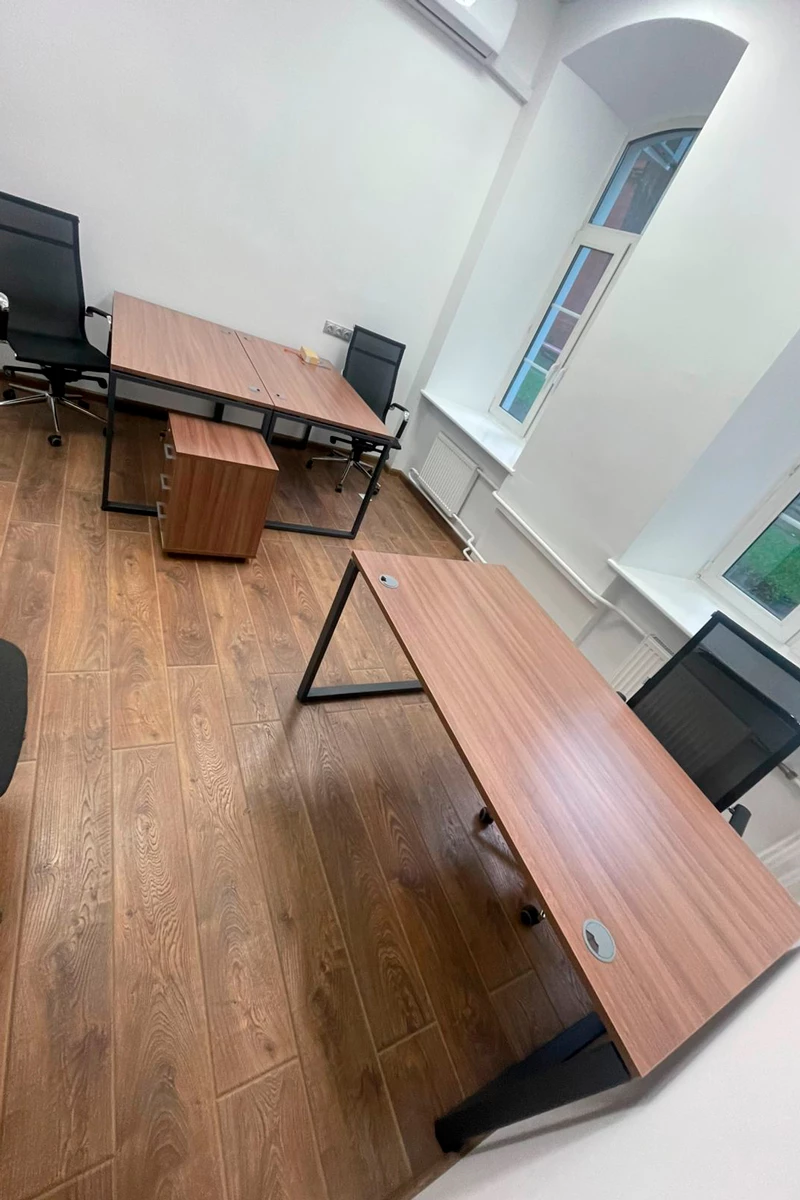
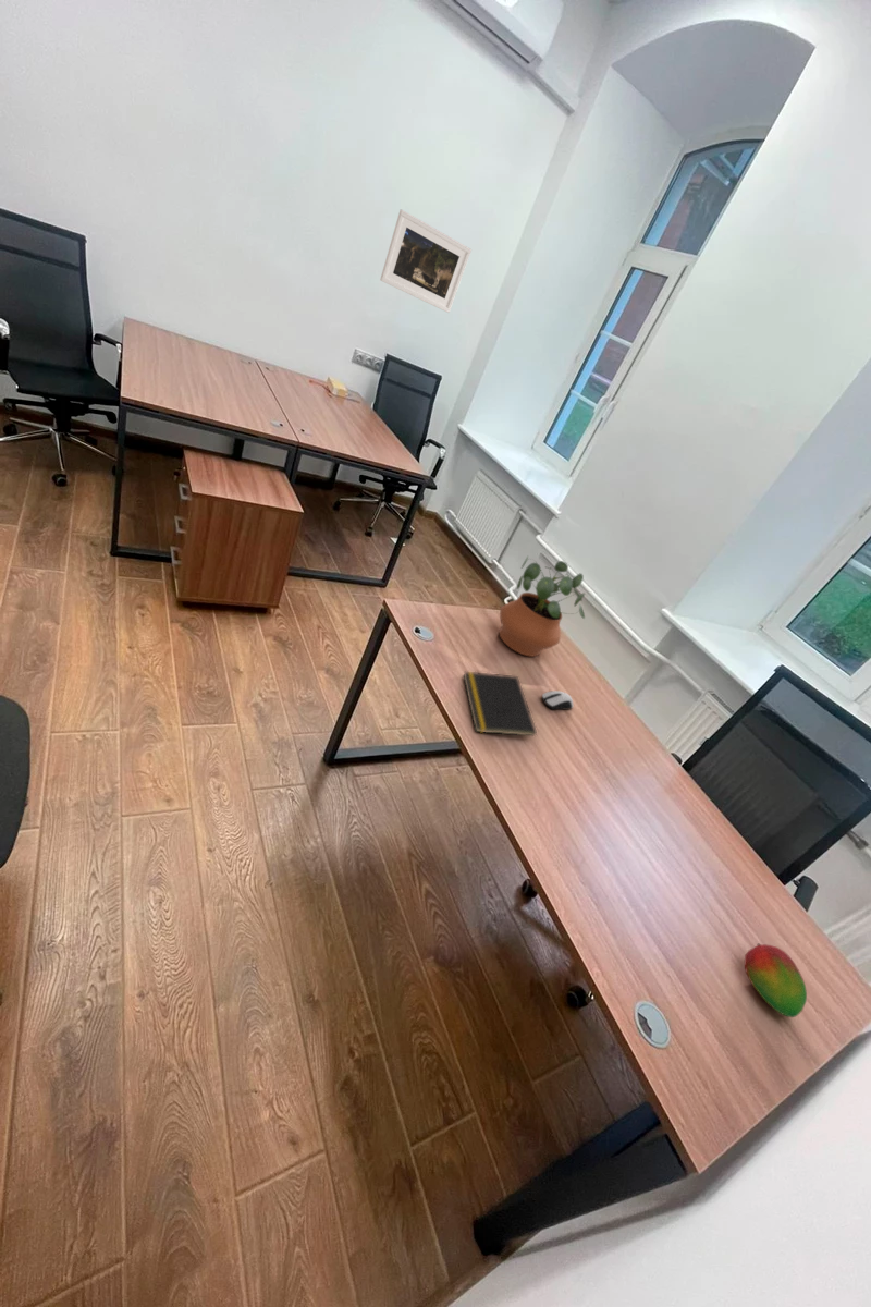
+ fruit (776, 978)
+ notepad (498, 701)
+ potted plant (547, 607)
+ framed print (426, 265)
+ computer mouse (560, 698)
